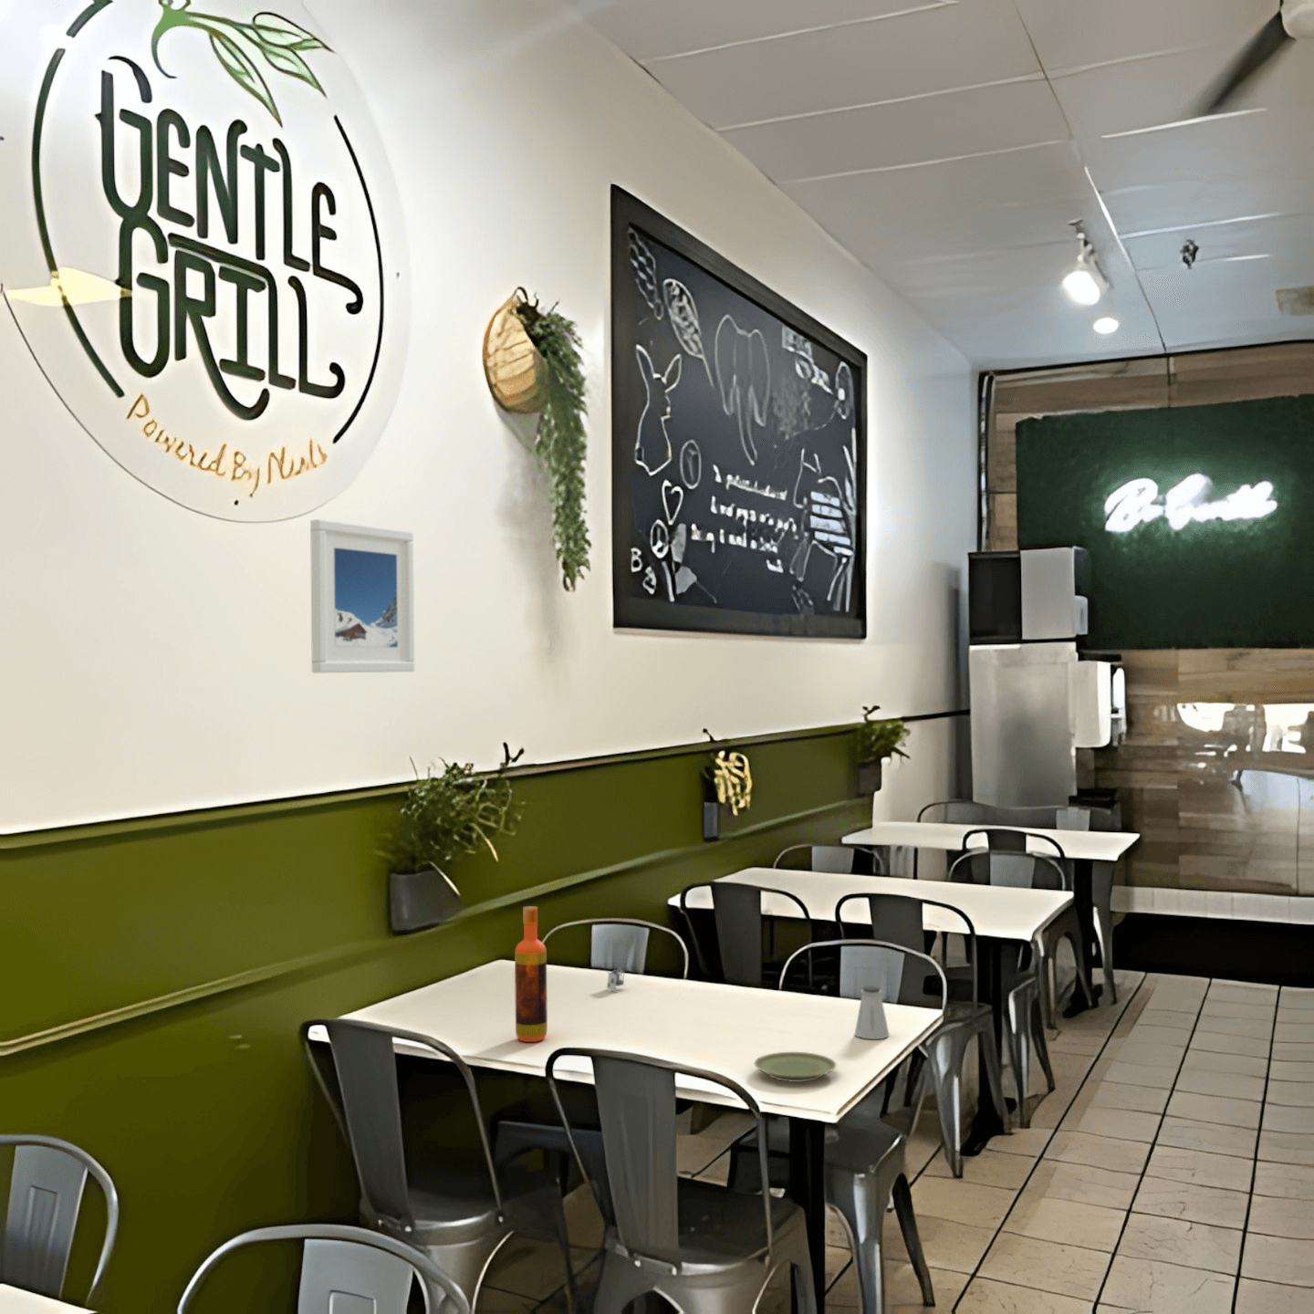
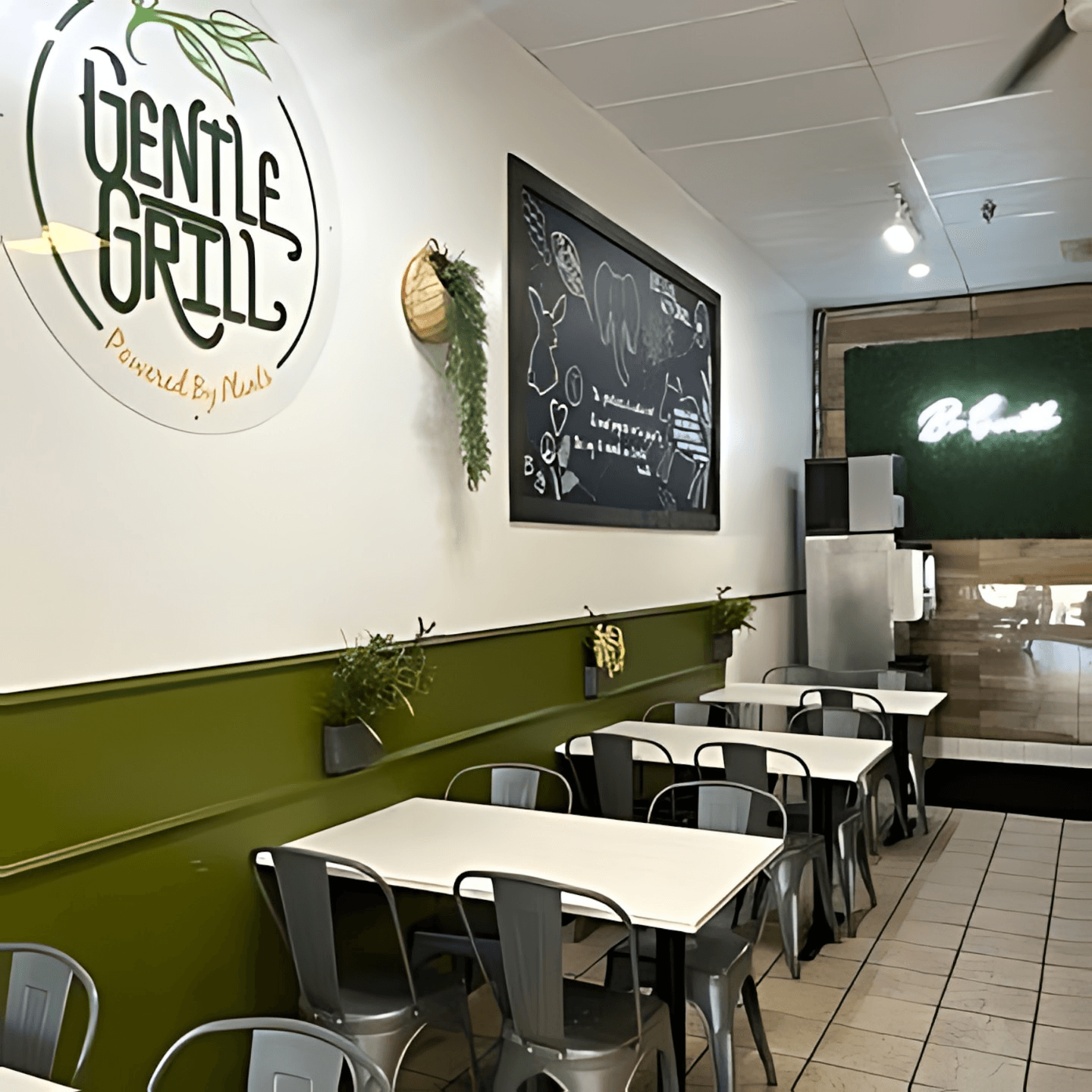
- saltshaker (871, 1010)
- plate (795, 1069)
- hot sauce (531, 972)
- napkin holder (608, 979)
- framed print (365, 598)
